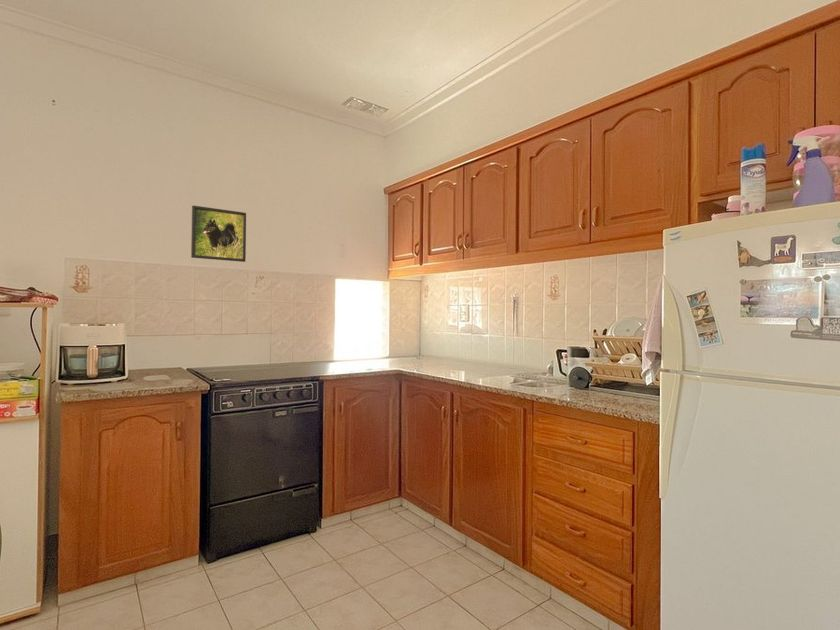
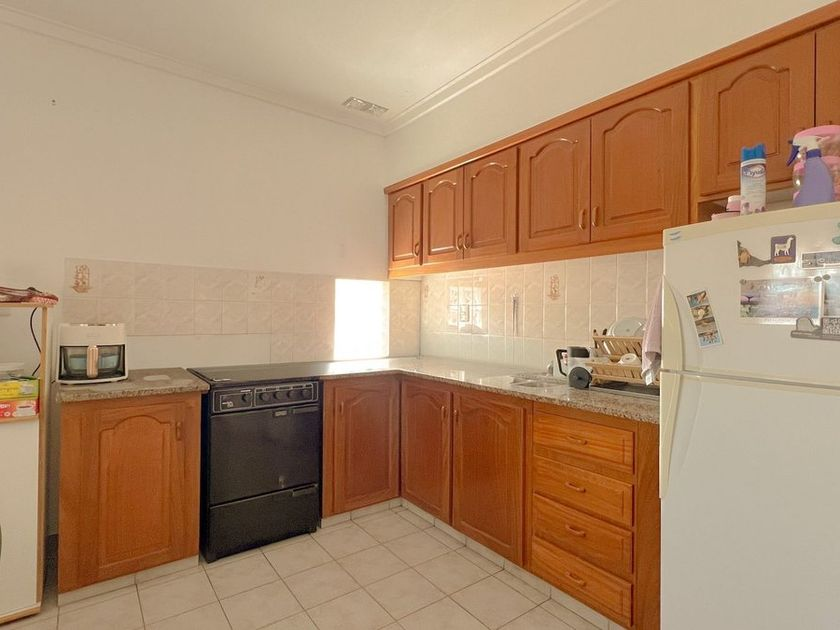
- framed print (219, 234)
